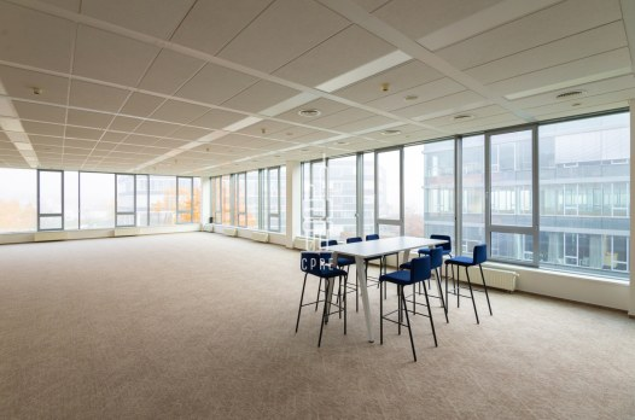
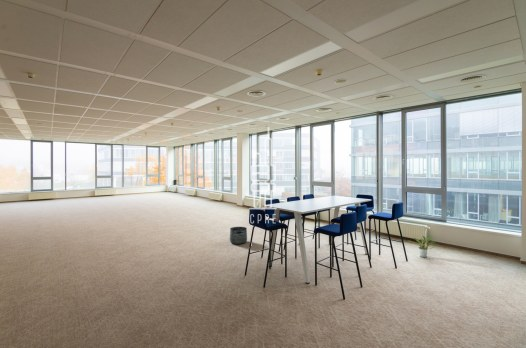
+ basket (238, 235)
+ potted plant (424, 246)
